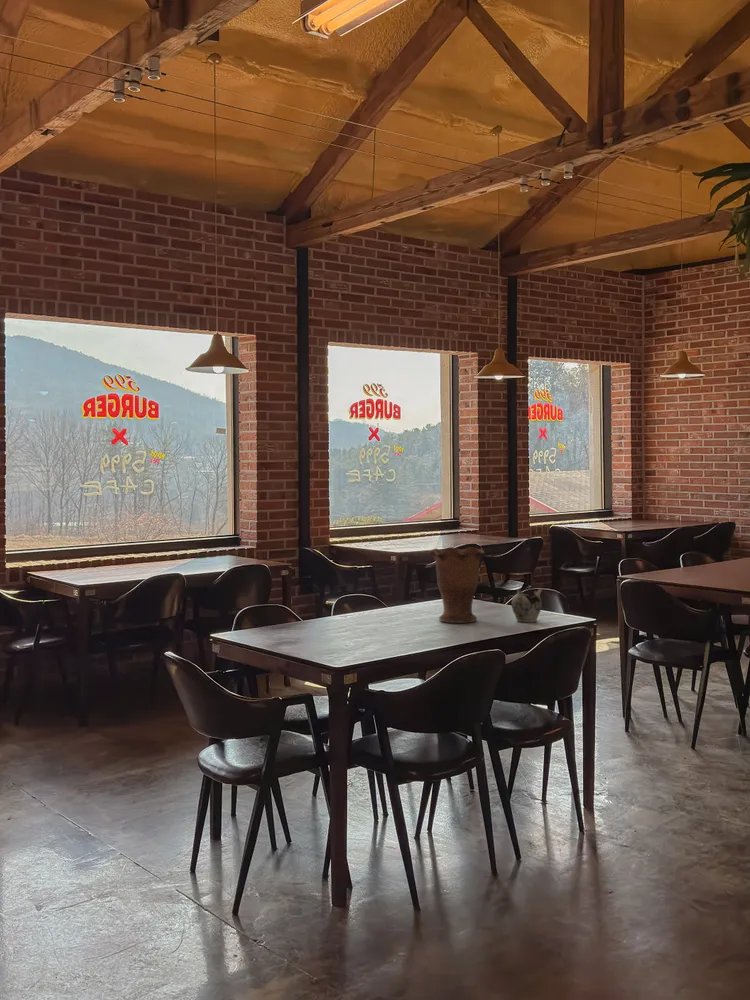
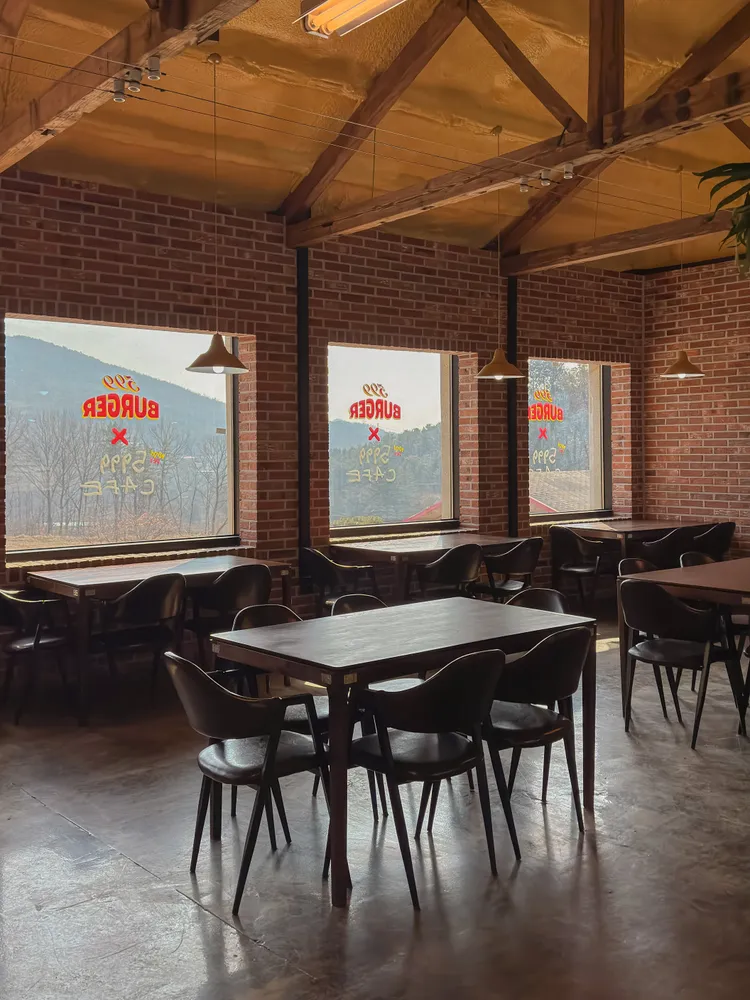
- vase (457, 584)
- teapot (529, 604)
